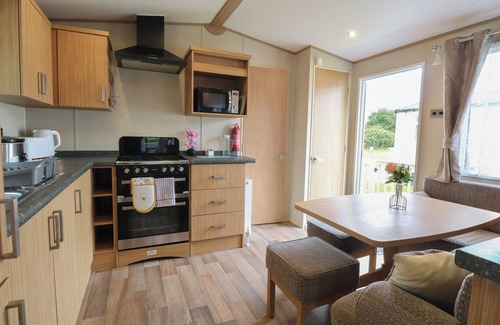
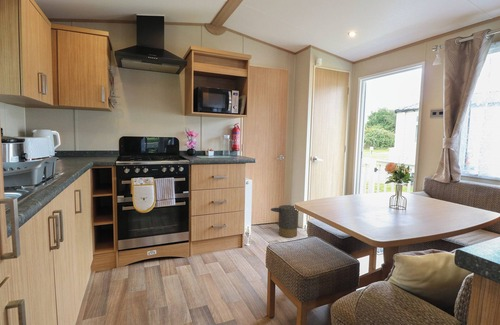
+ trash can (283, 220)
